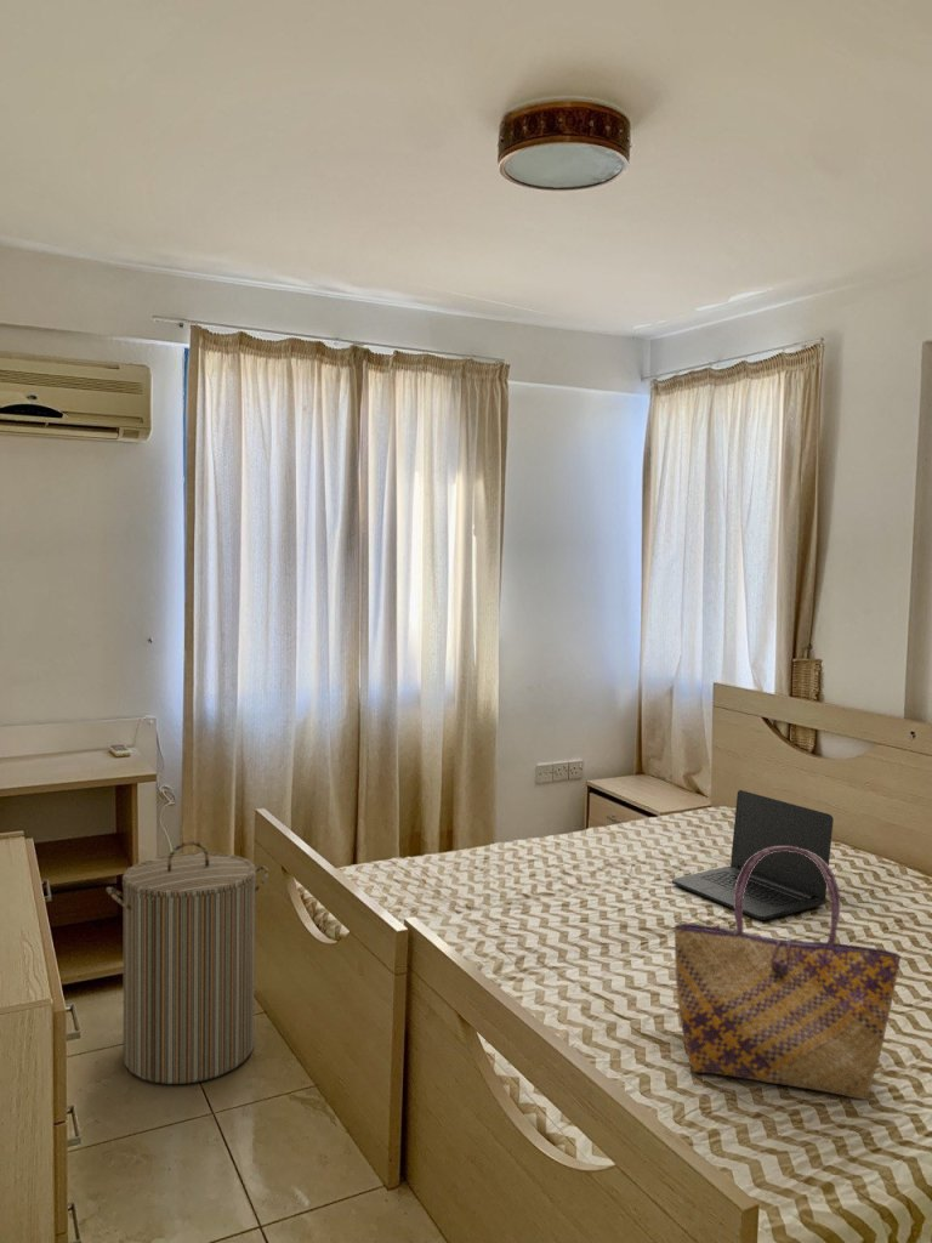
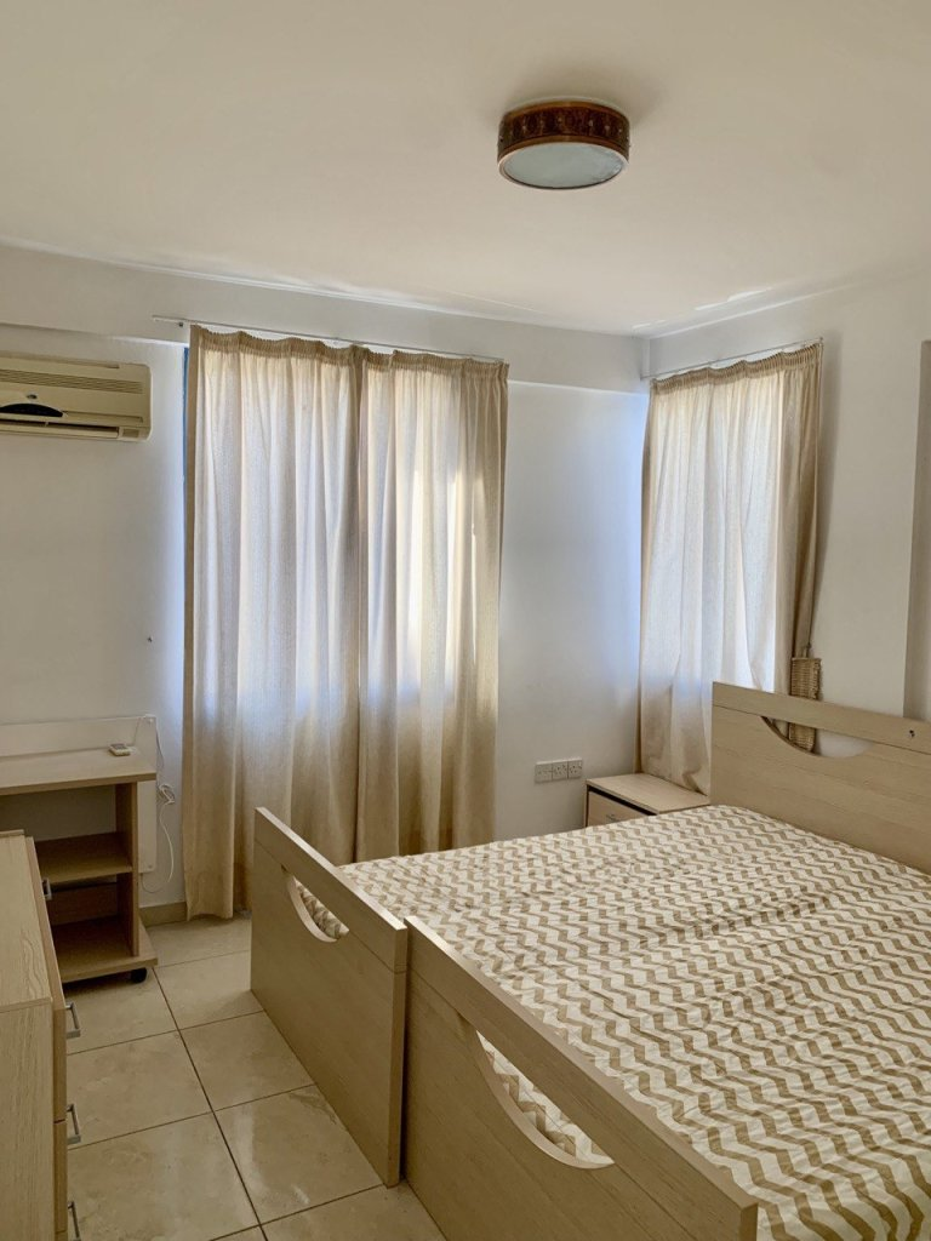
- laundry hamper (189, 947)
- tote bag (783, 960)
- laptop (749, 850)
